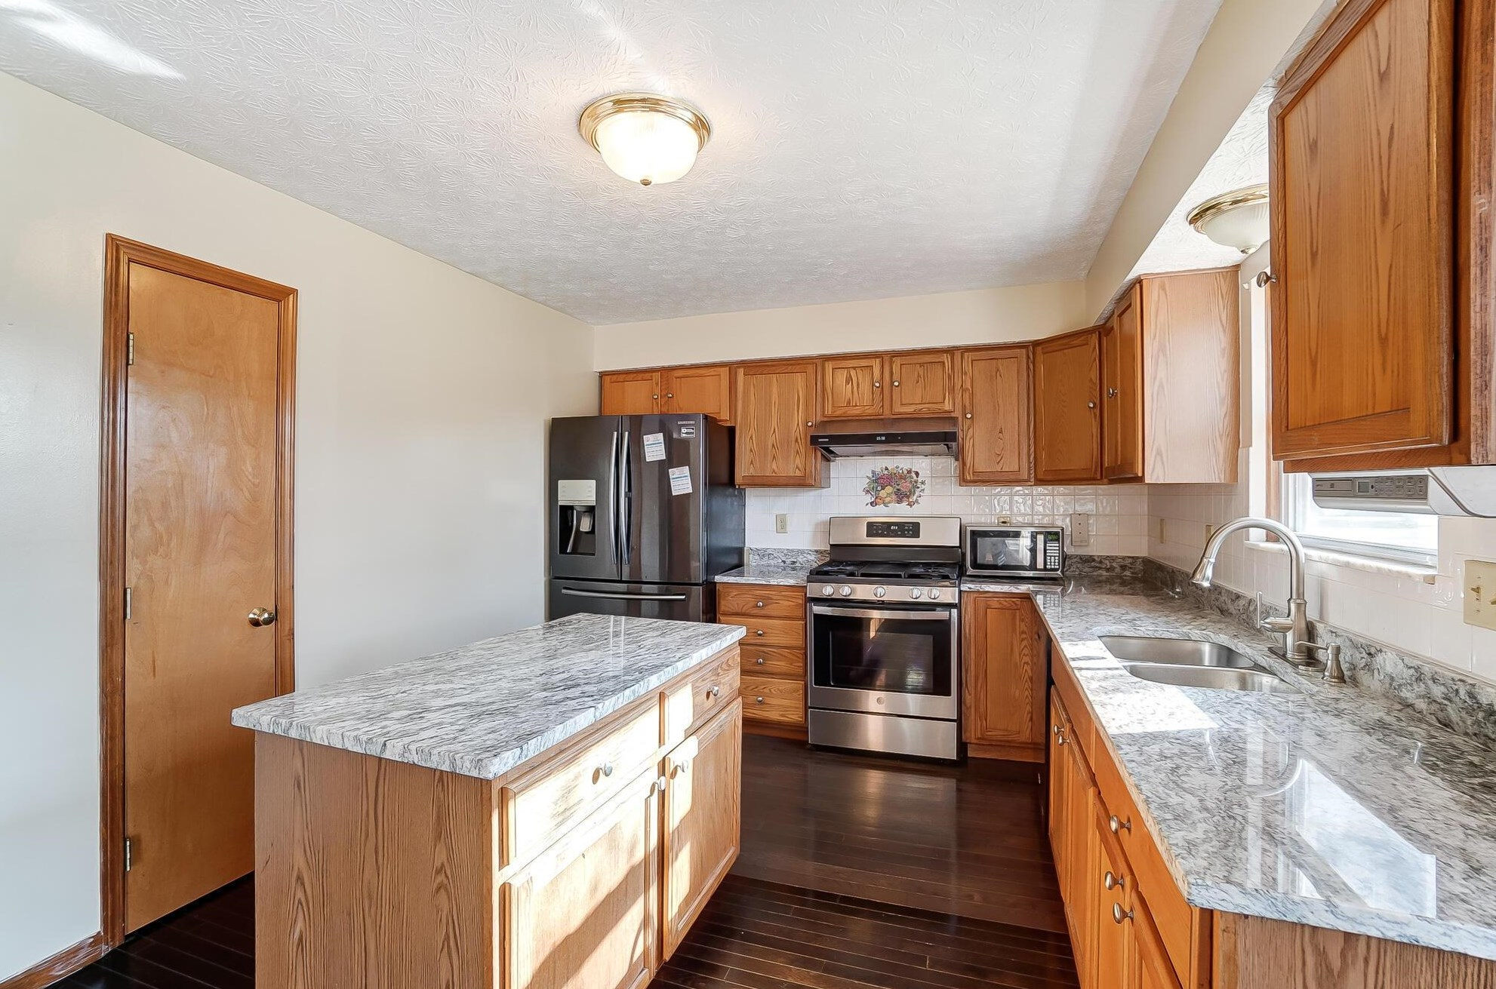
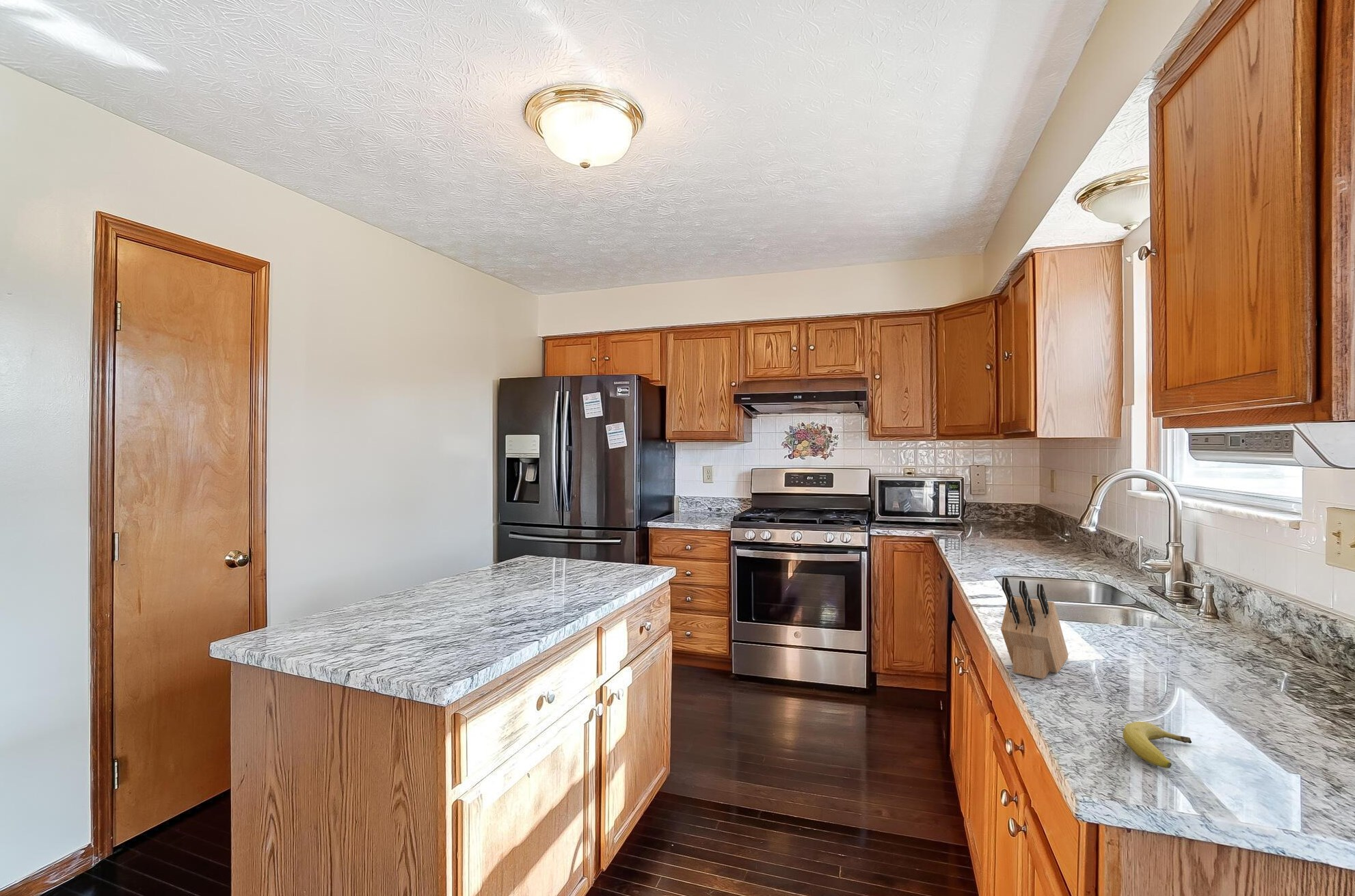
+ fruit (1153, 739)
+ knife block (1034, 621)
